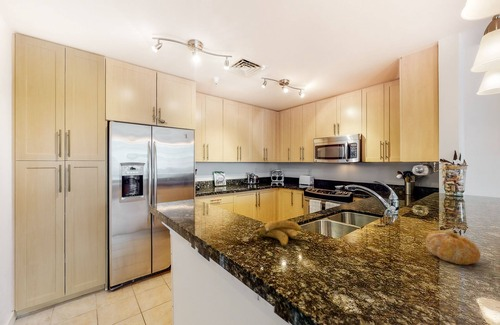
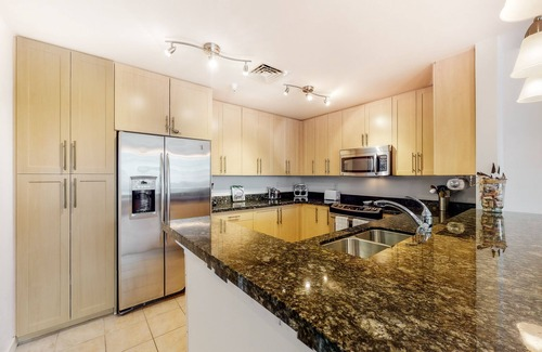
- fruit (450, 245)
- banana (277, 231)
